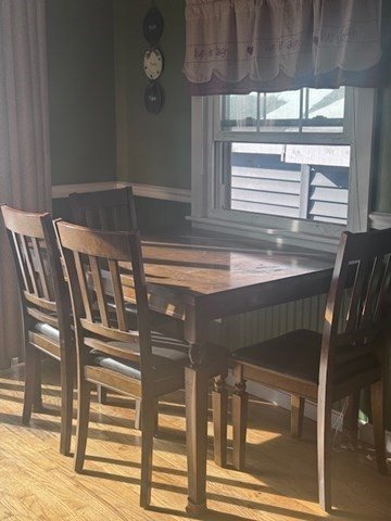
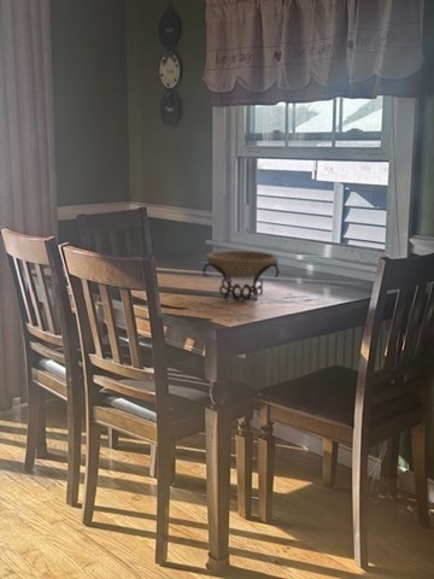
+ decorative bowl (241, 276)
